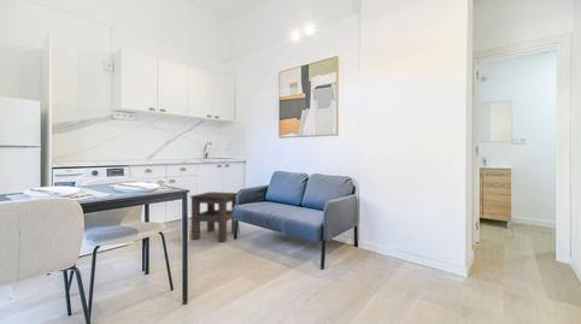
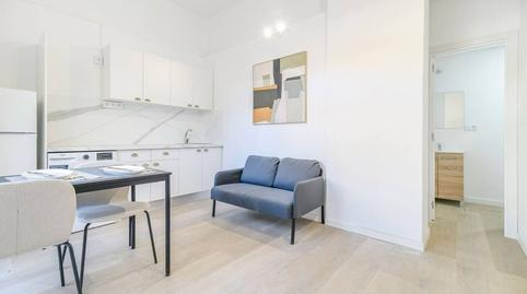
- side table (216, 214)
